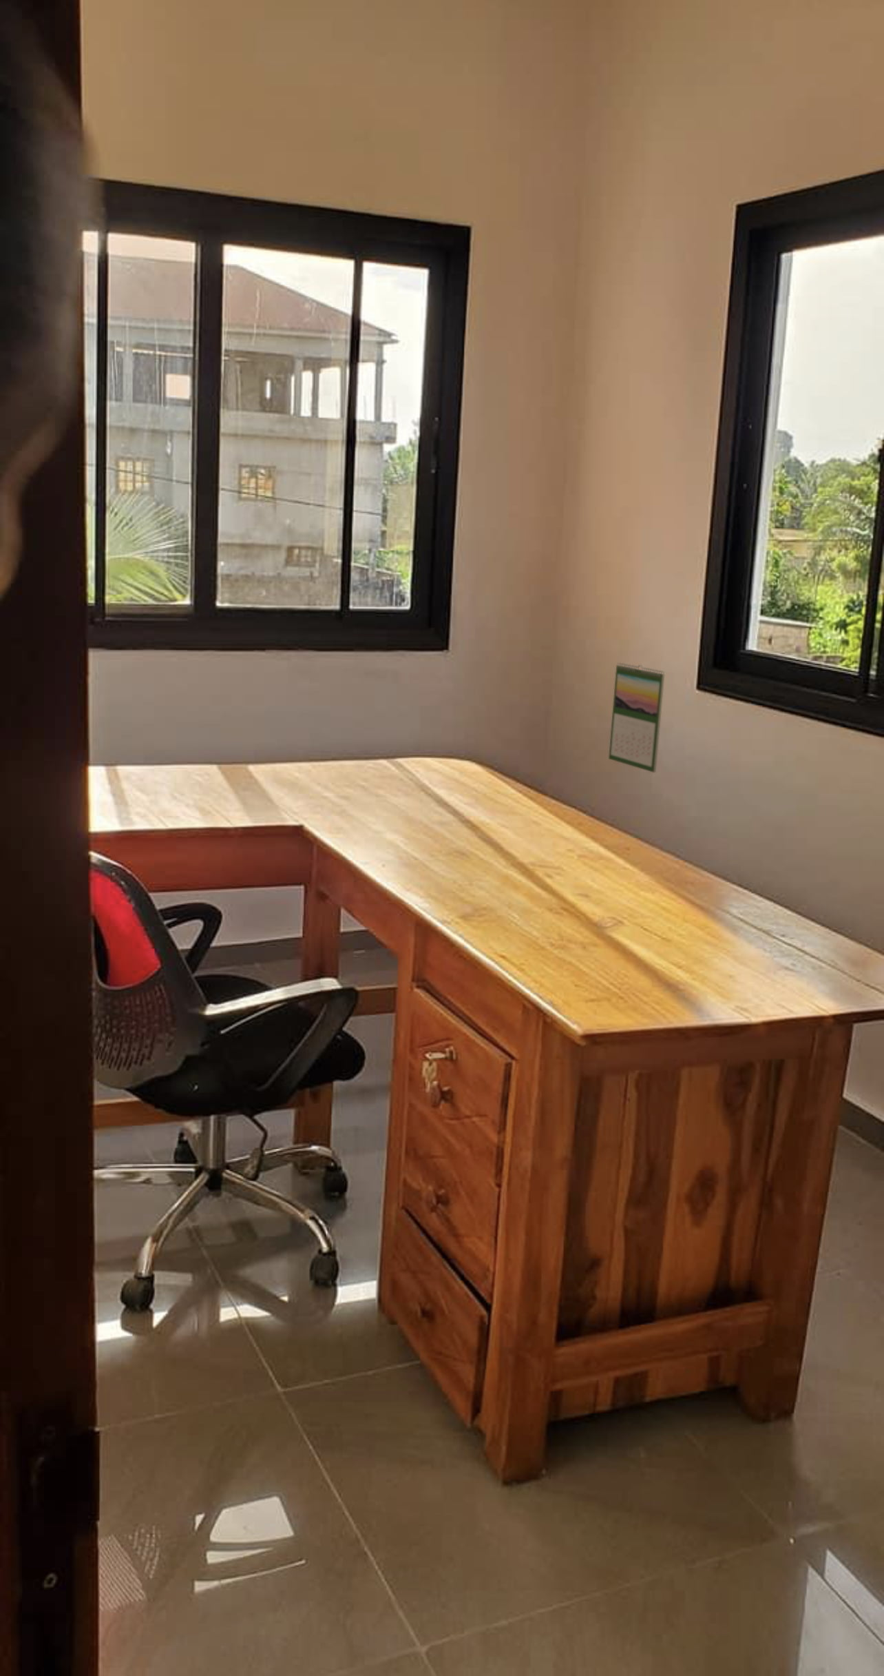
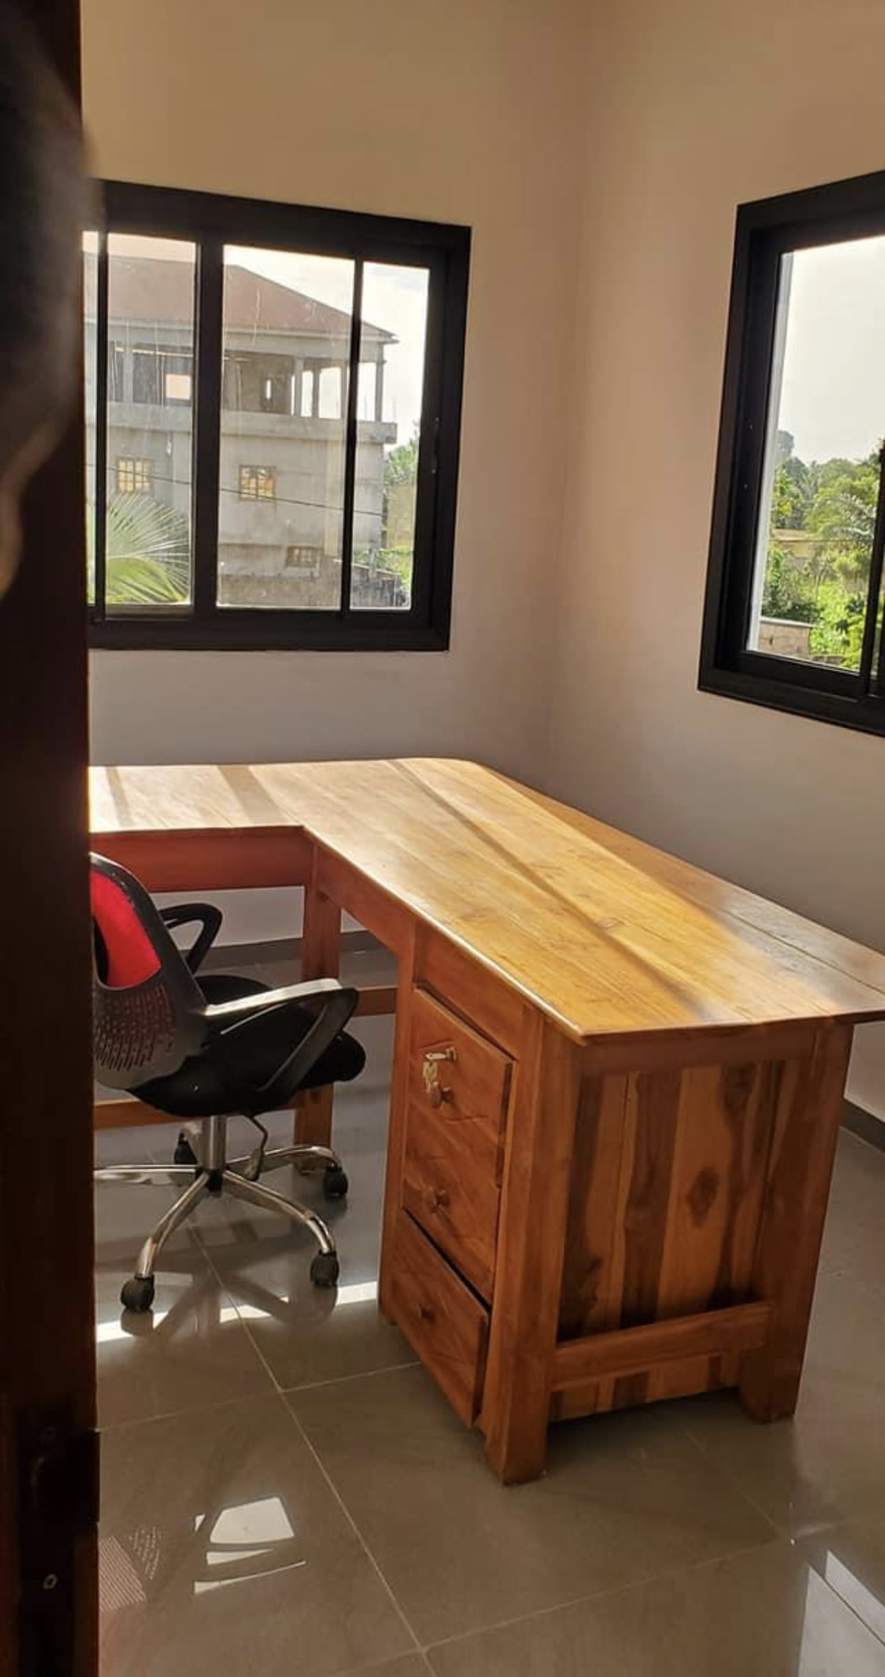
- calendar (636, 715)
